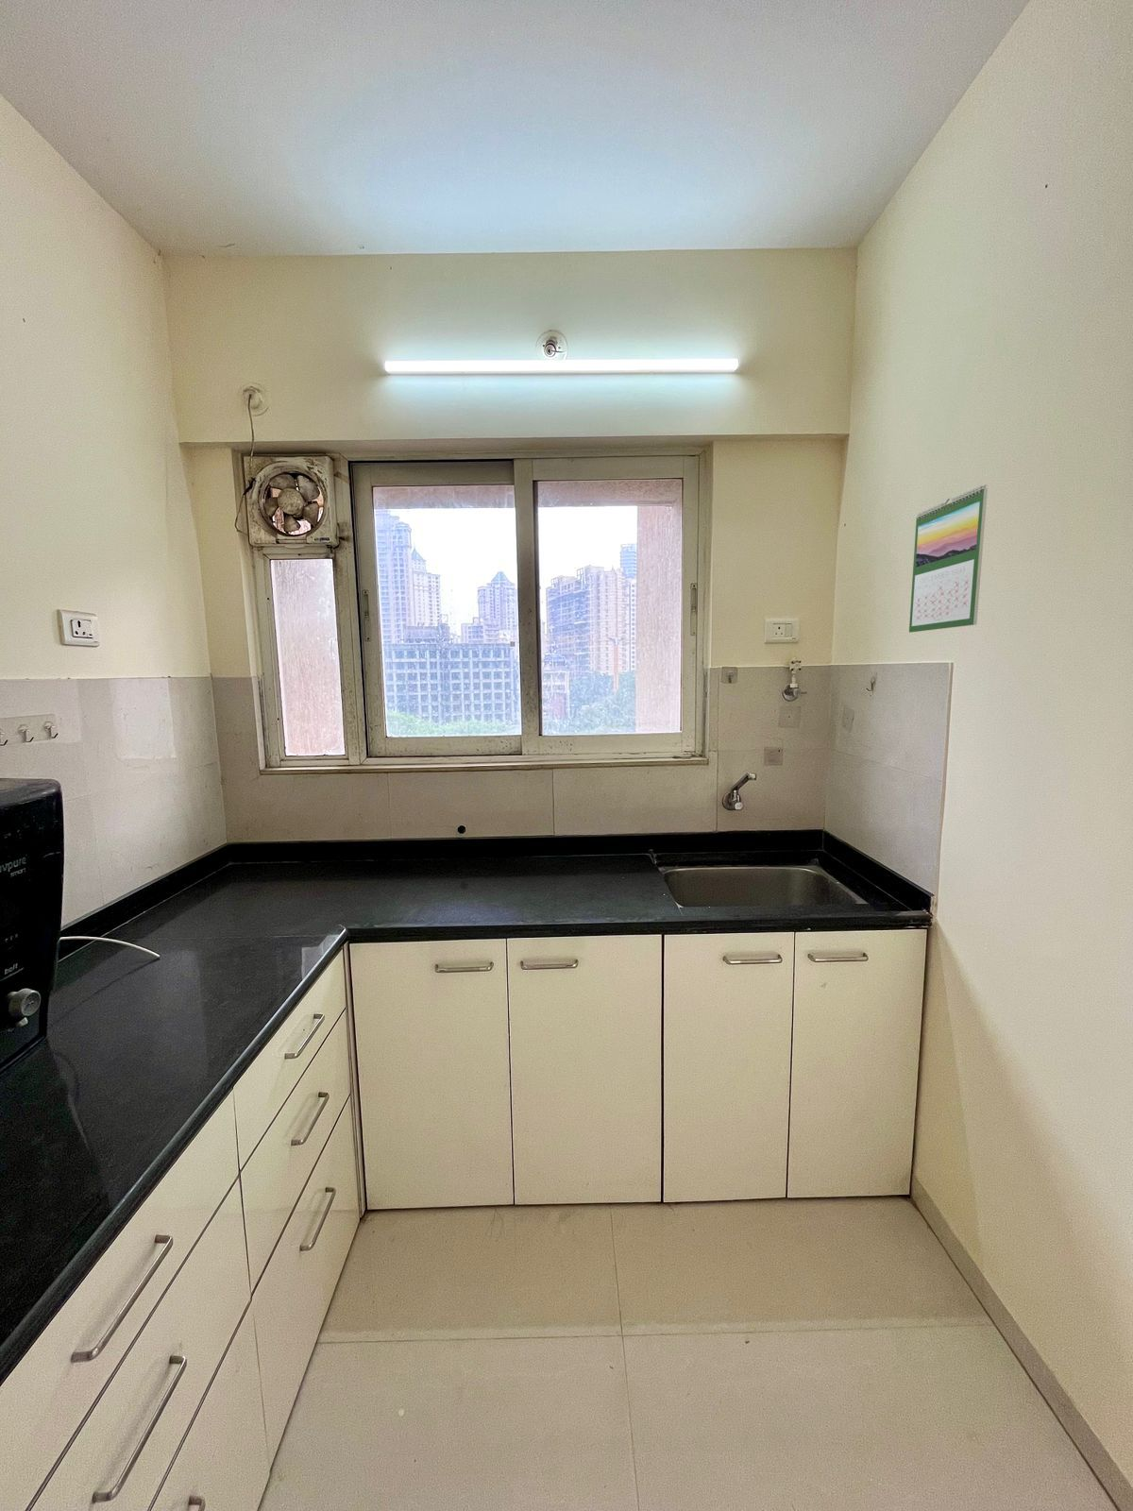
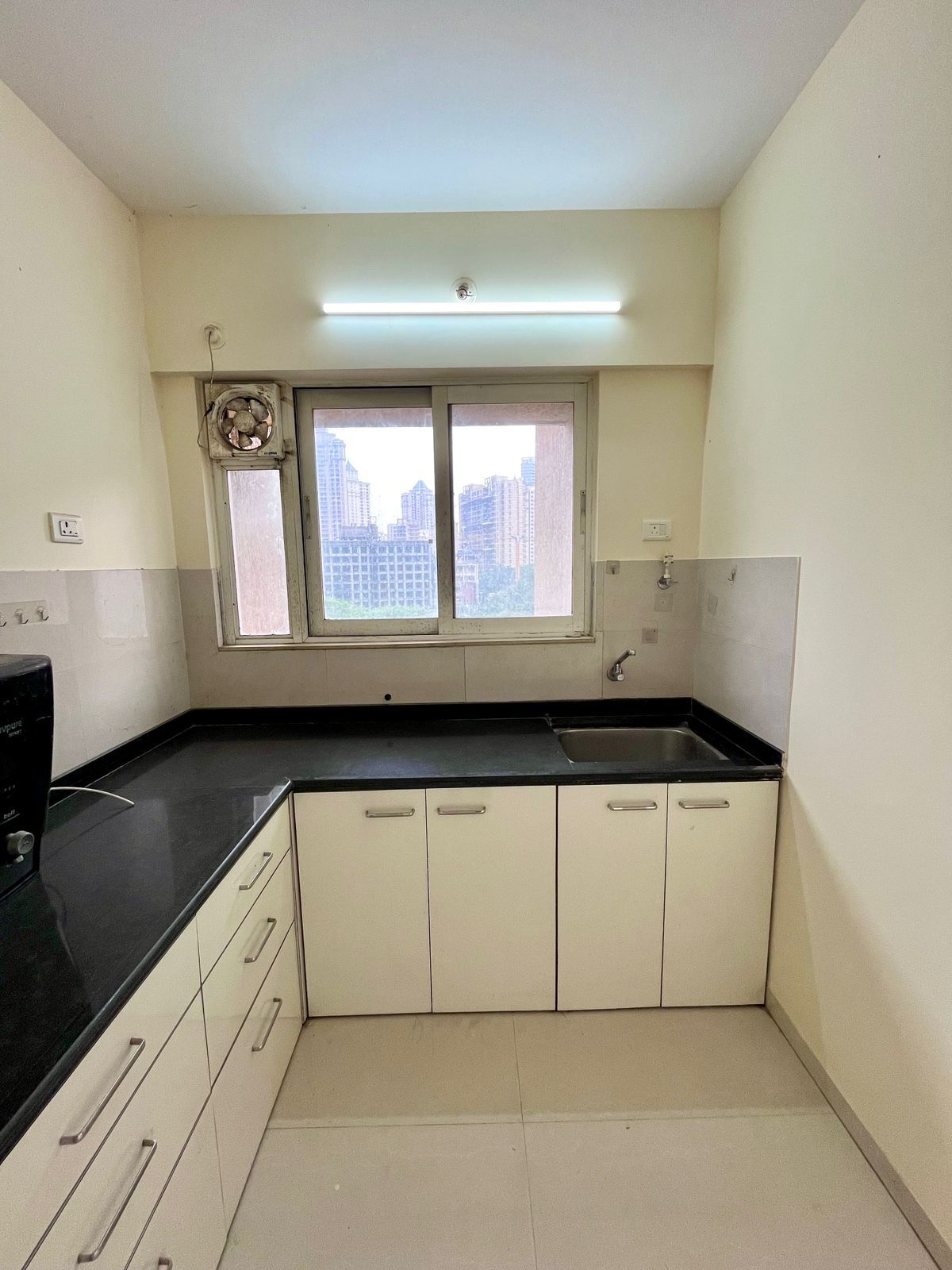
- calendar (944, 564)
